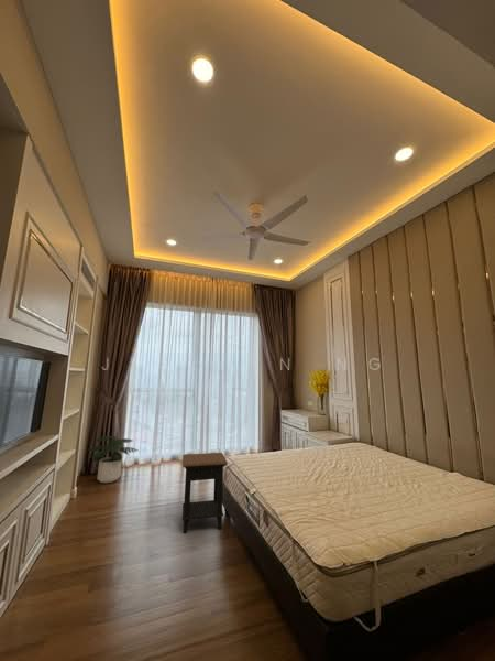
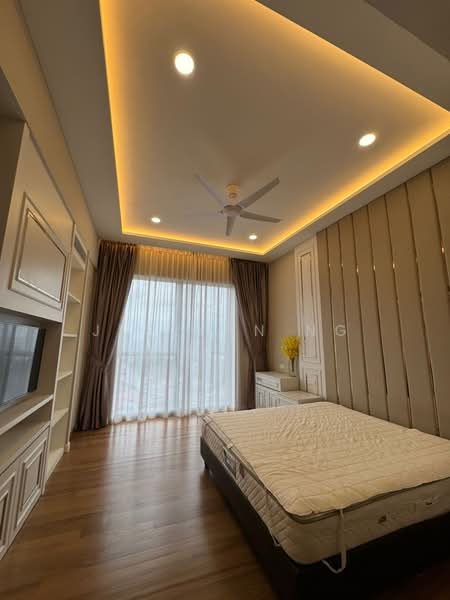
- side table (202, 479)
- potted plant (111, 458)
